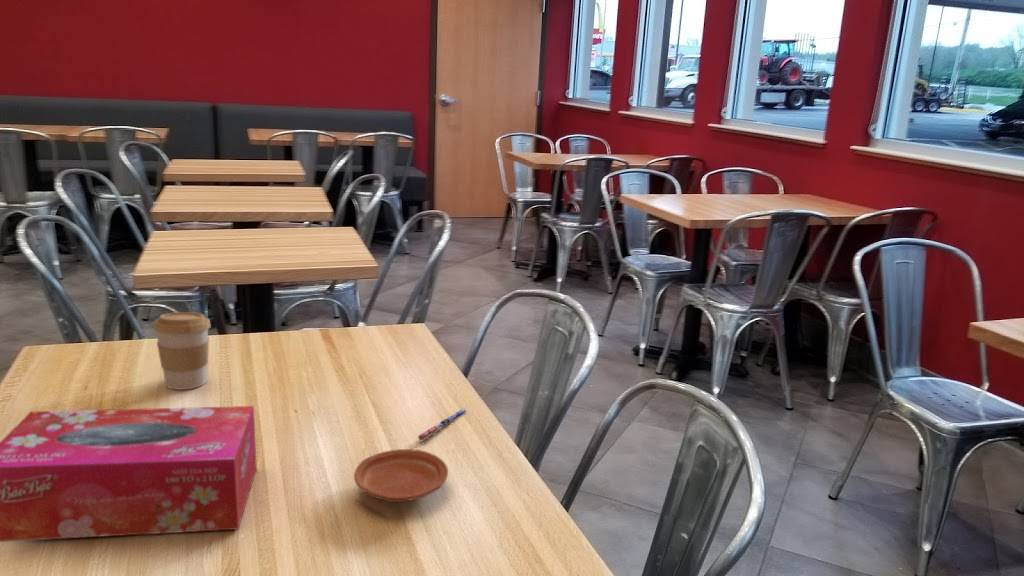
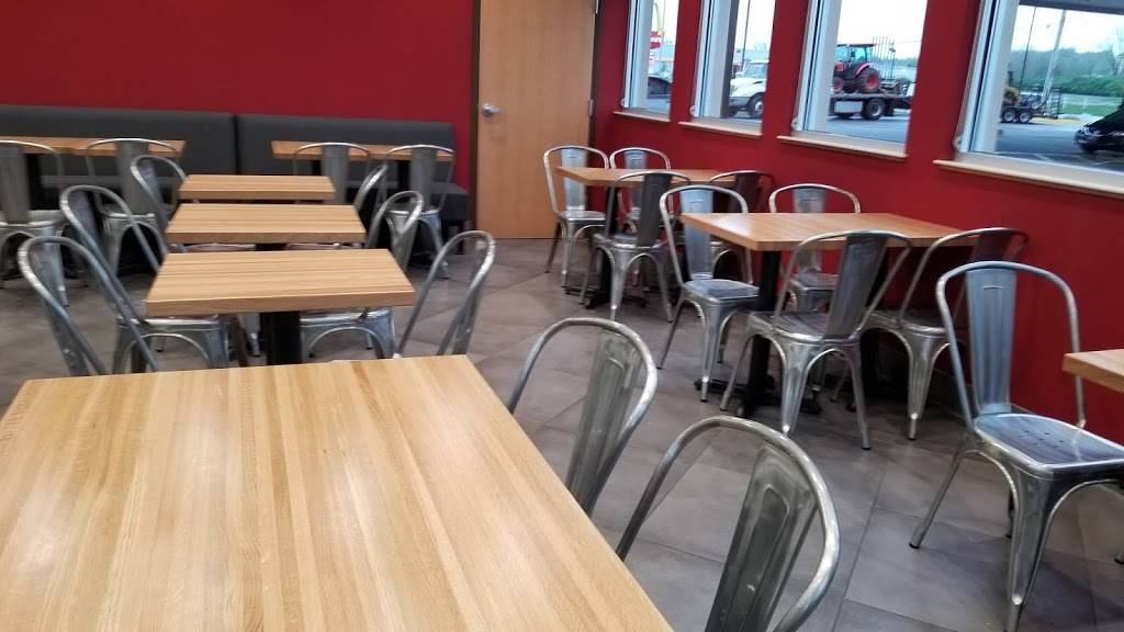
- tissue box (130, 468)
- pen (443, 422)
- coffee cup (184, 348)
- plate (401, 481)
